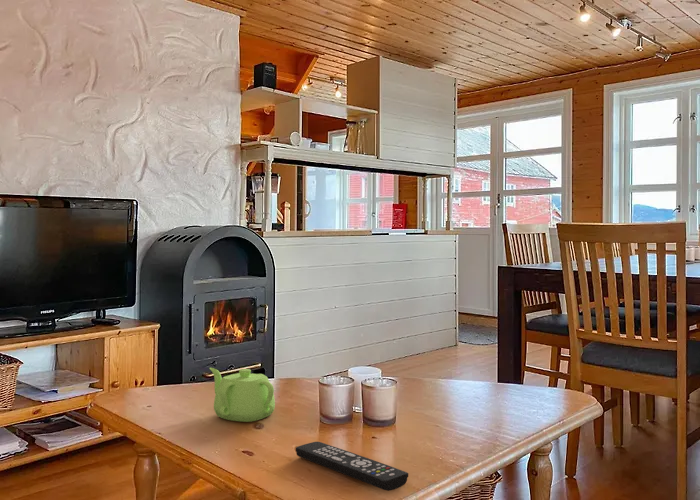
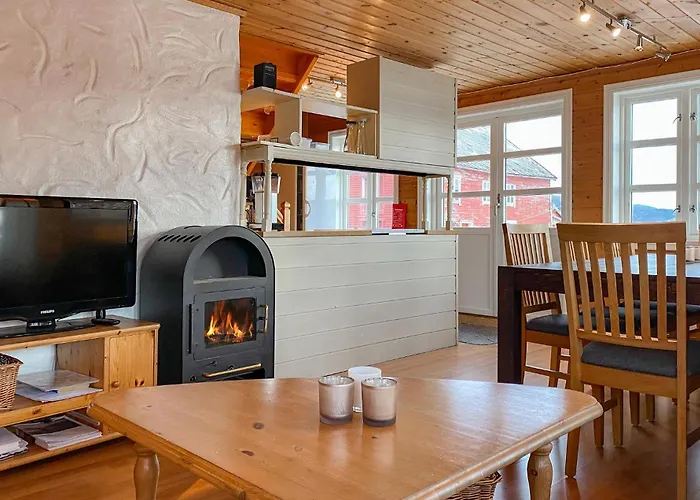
- remote control (348, 464)
- teapot (240, 391)
